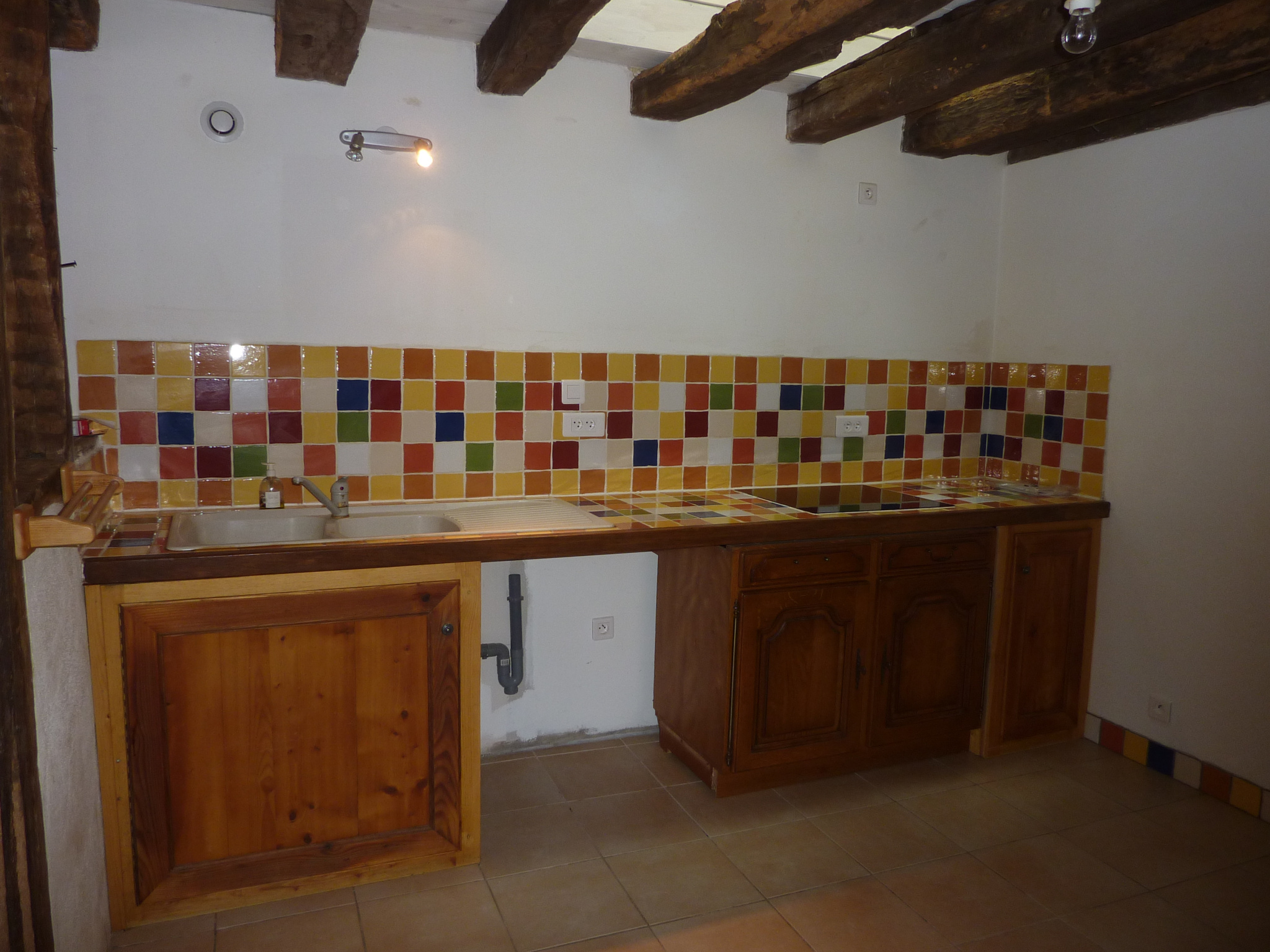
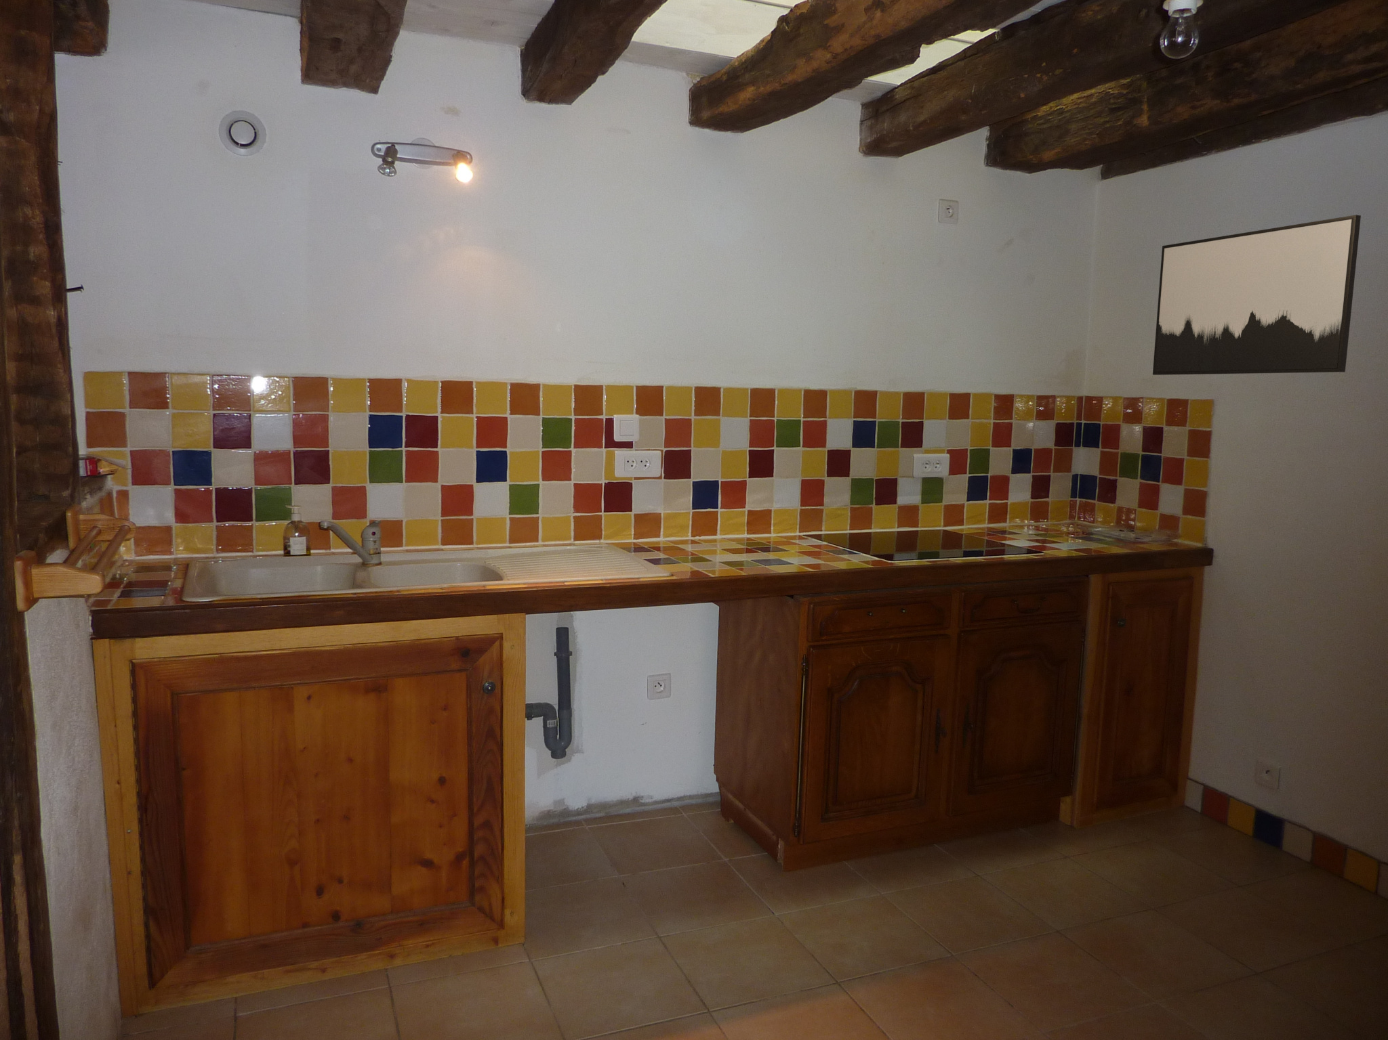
+ wall art (1246, 304)
